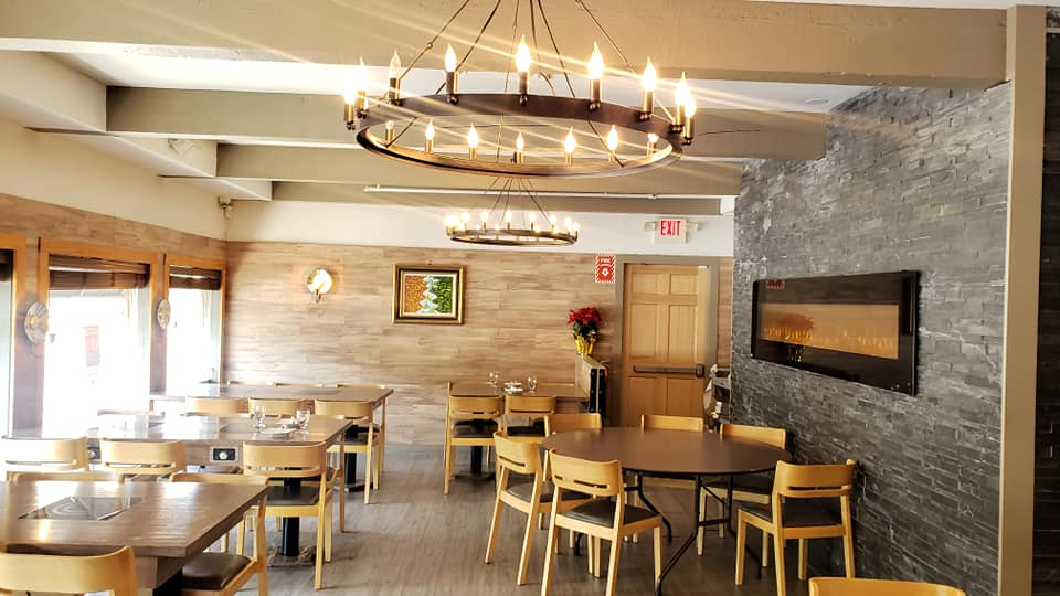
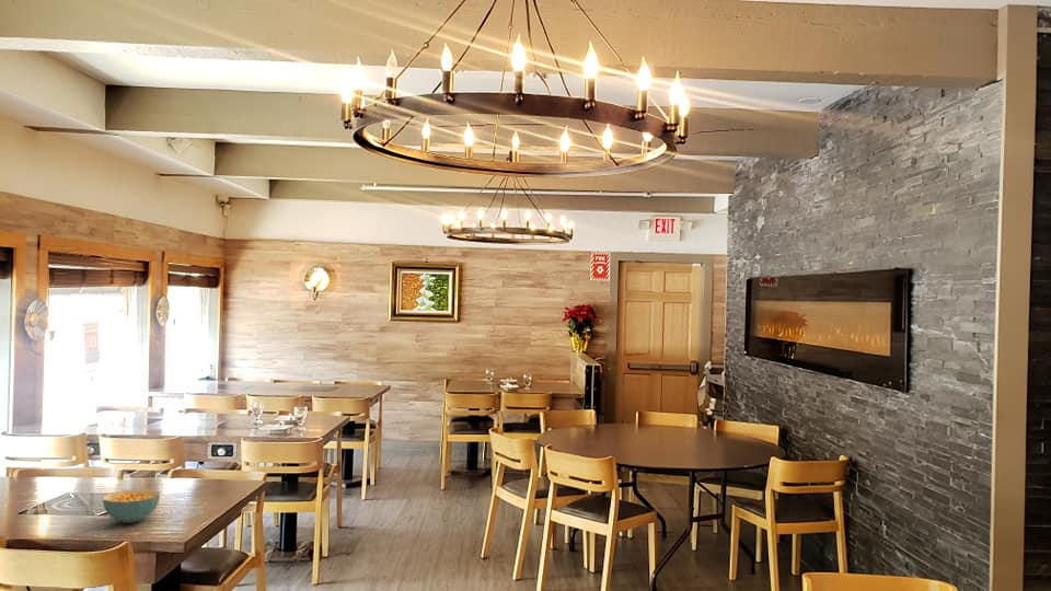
+ cereal bowl (130, 508)
